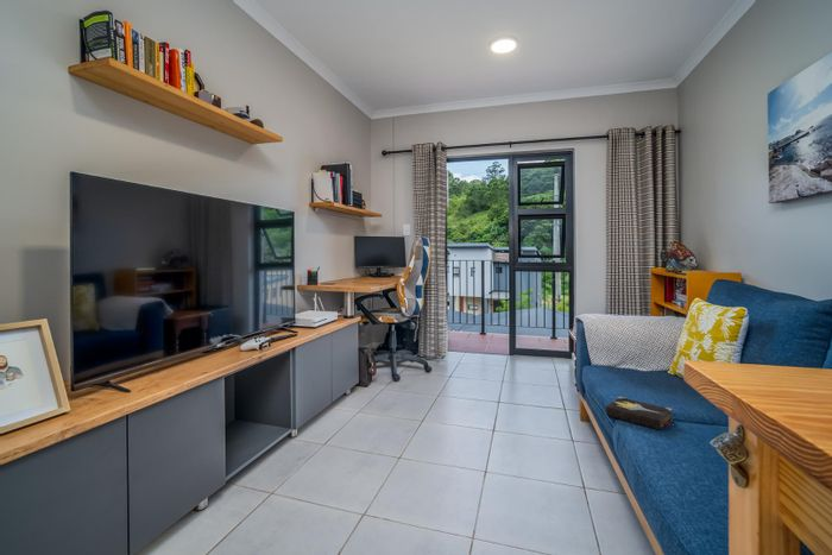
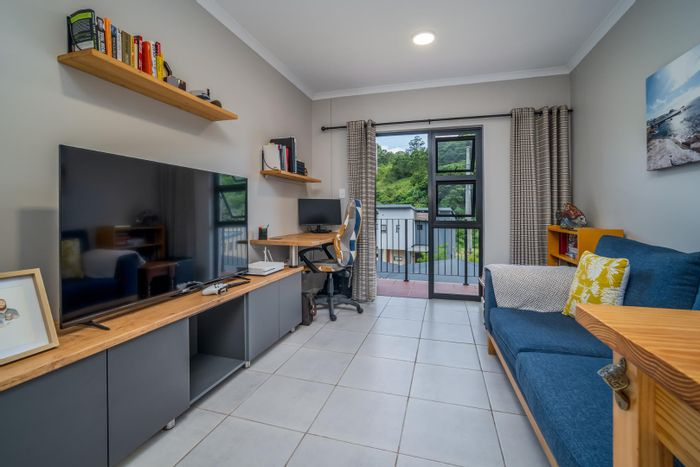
- hardback book (638, 411)
